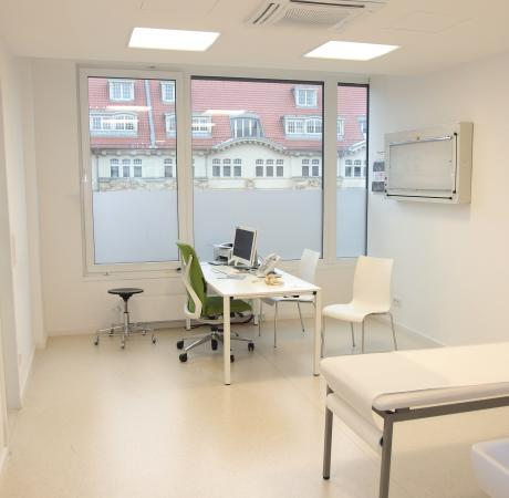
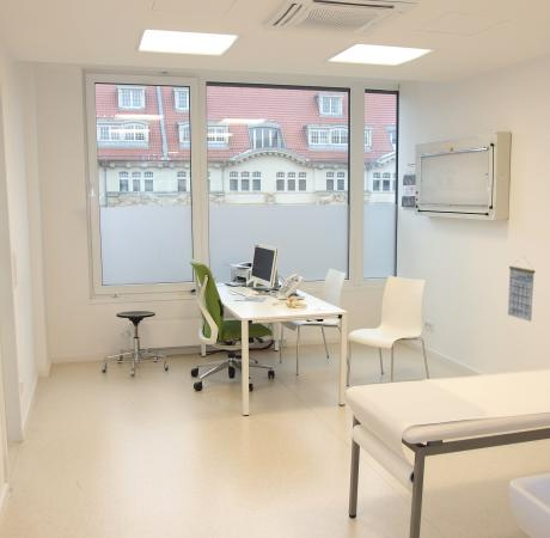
+ calendar (520, 287)
